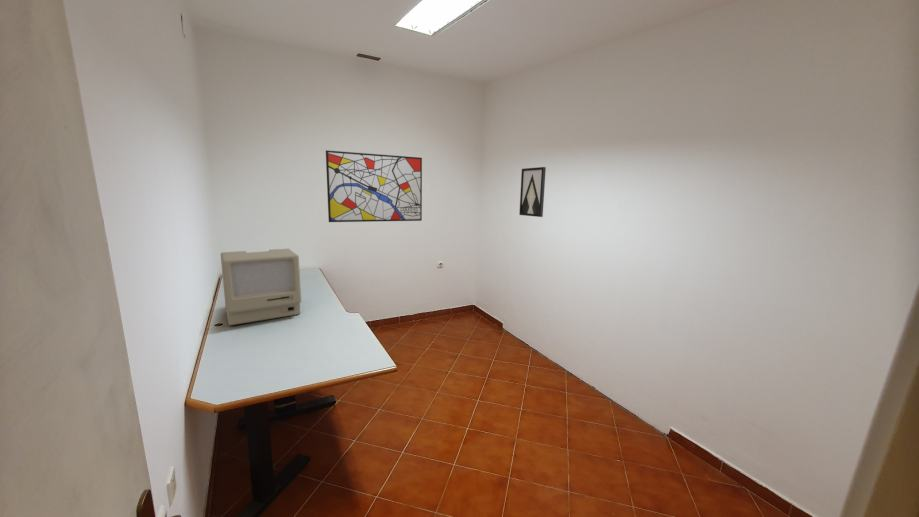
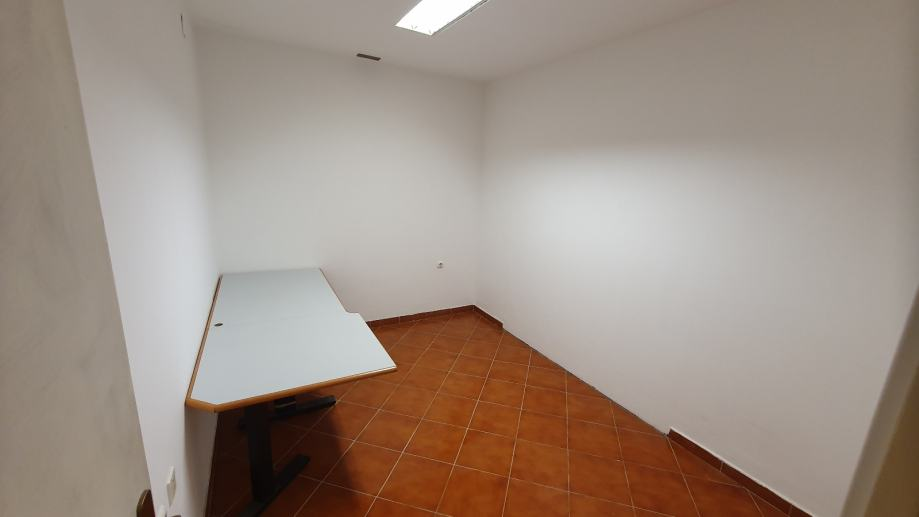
- computer monitor (261, 283)
- wall art (377, 188)
- wall art (531, 192)
